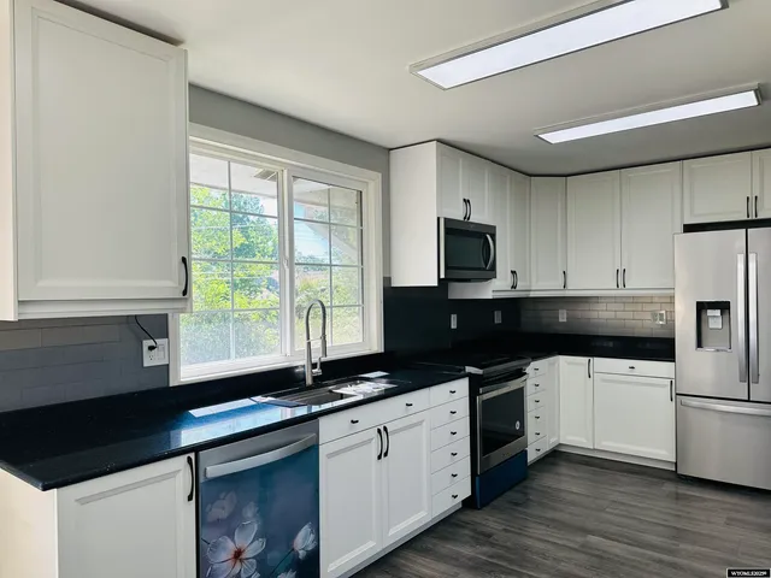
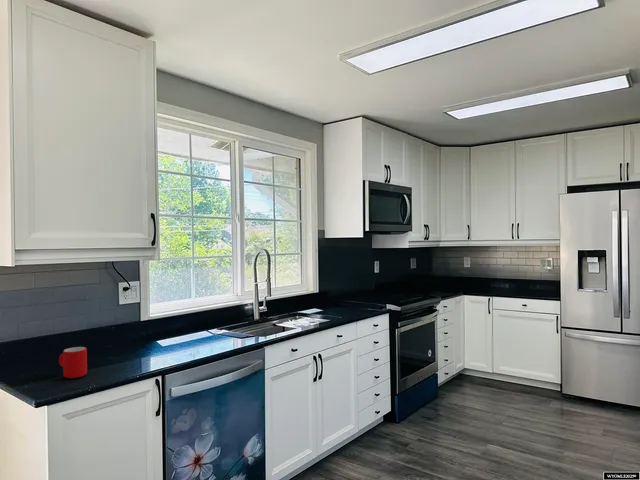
+ mug (71, 362)
